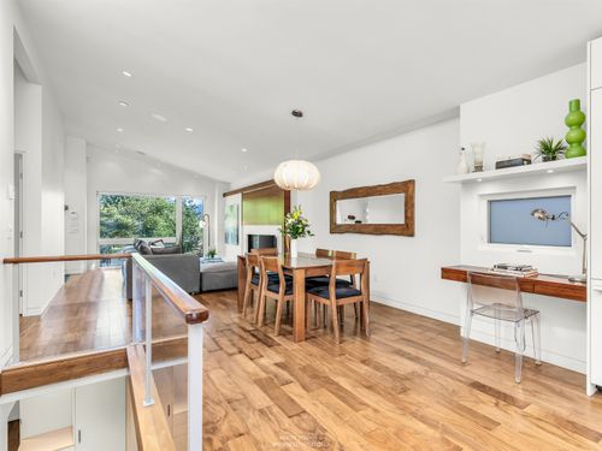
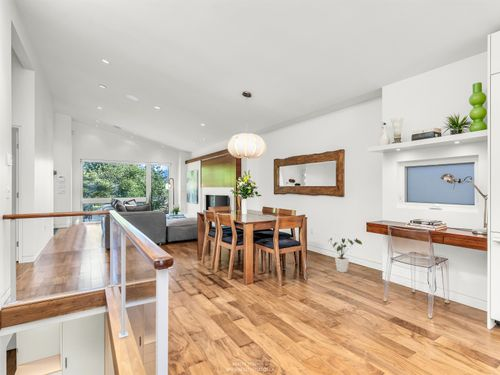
+ house plant (343, 254)
